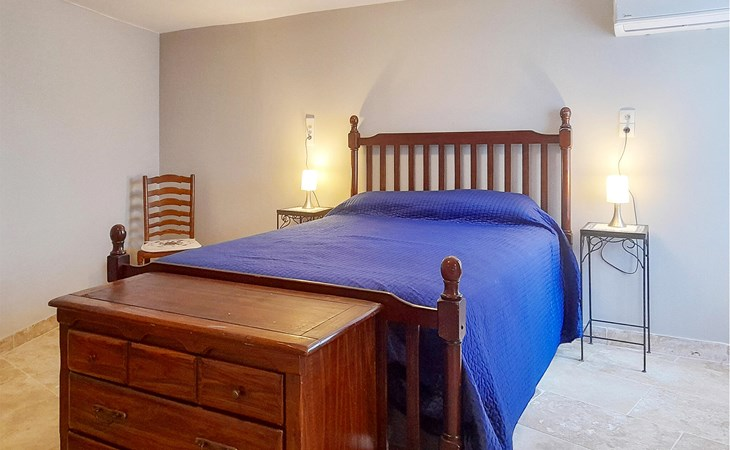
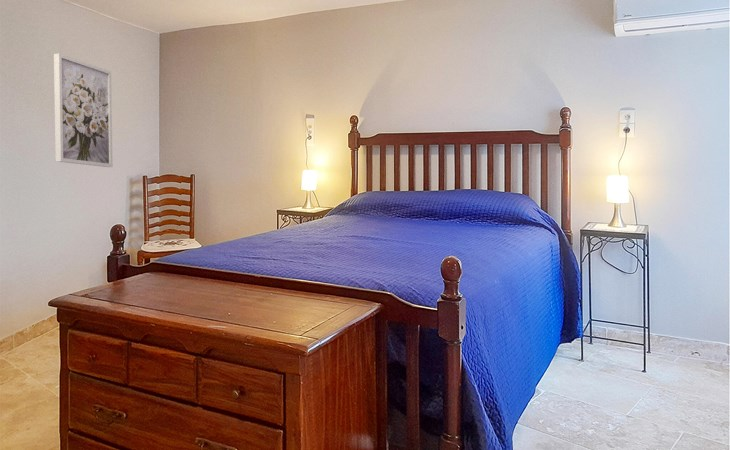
+ wall art (85, 113)
